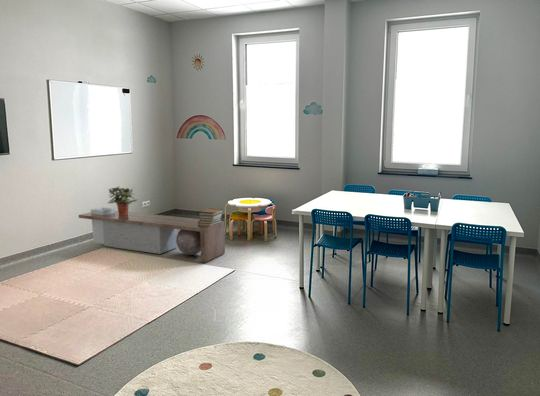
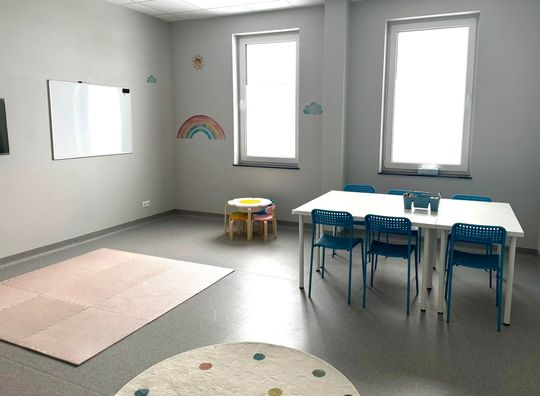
- bench (149, 231)
- book stack (210, 216)
- potted plant (123, 200)
